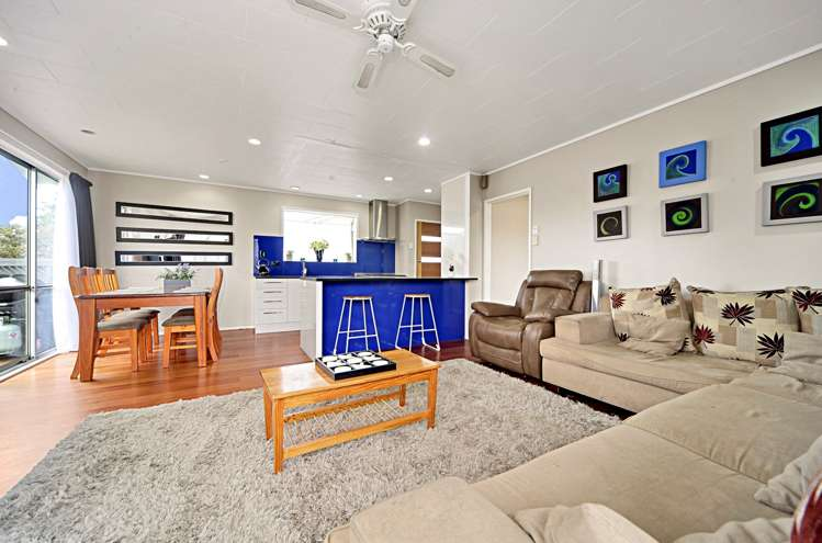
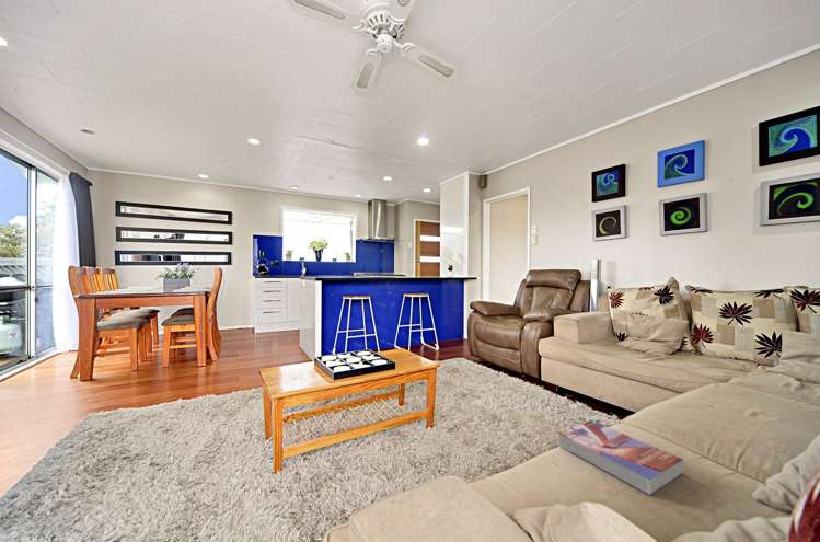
+ textbook (615, 451)
